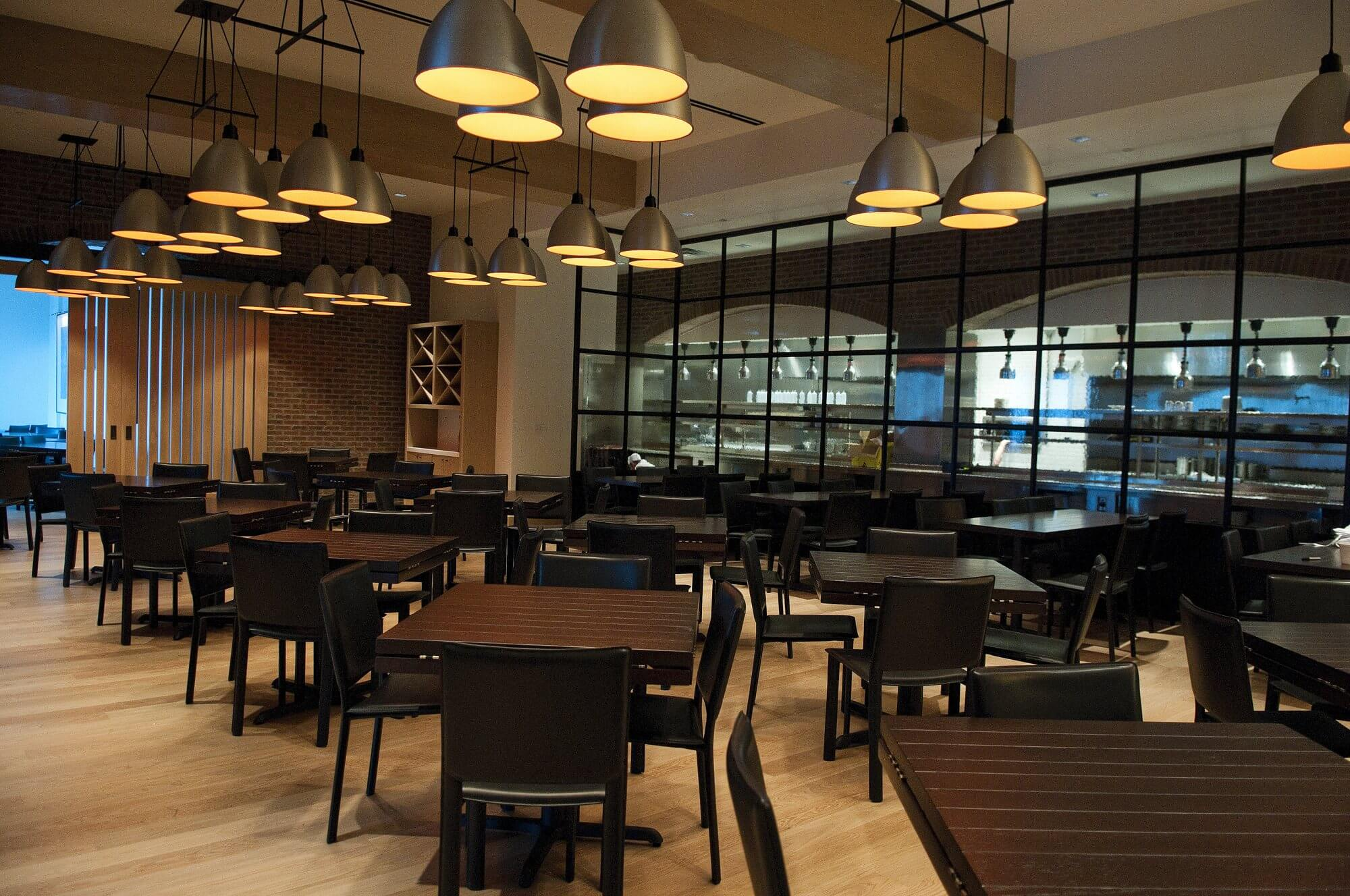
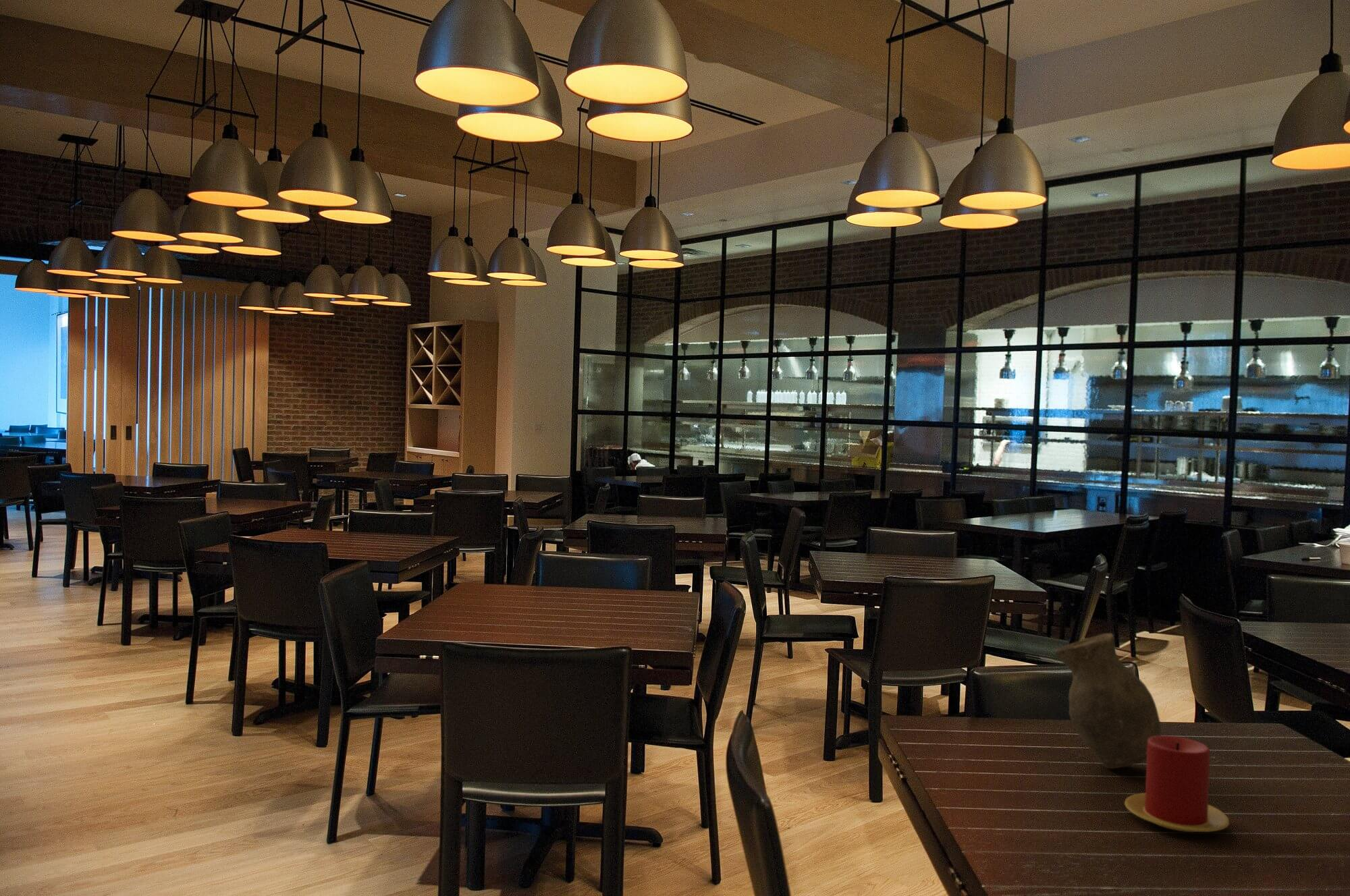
+ candle (1177, 781)
+ vase (1106, 699)
